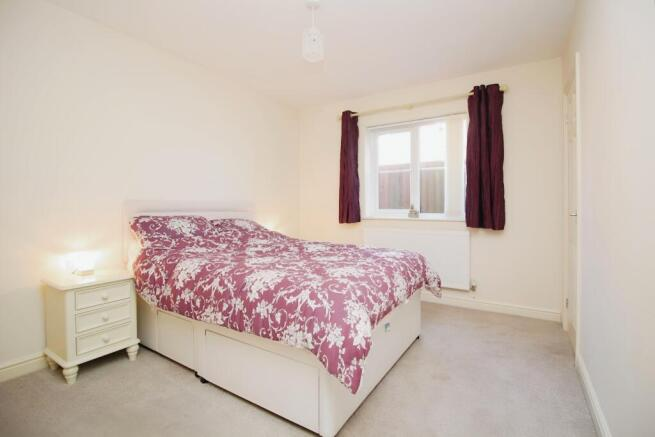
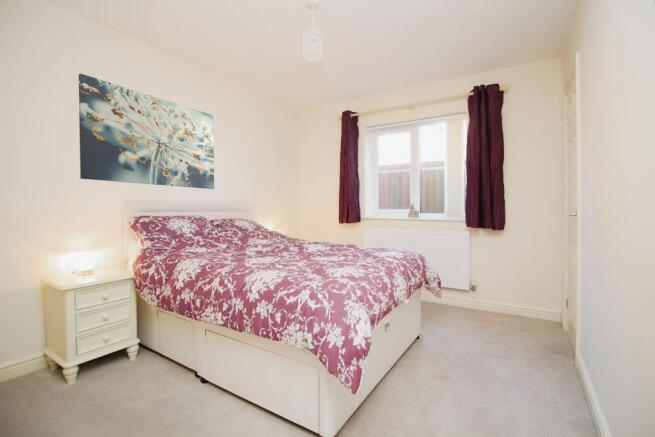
+ wall art (158, 141)
